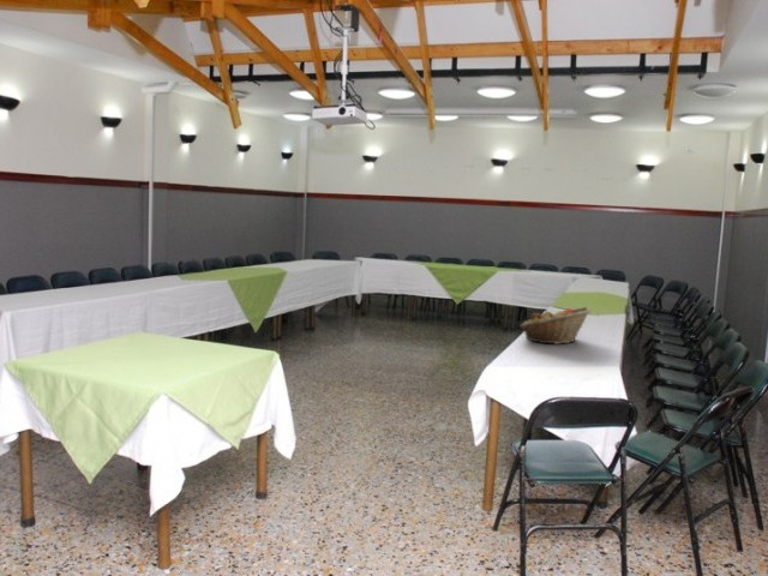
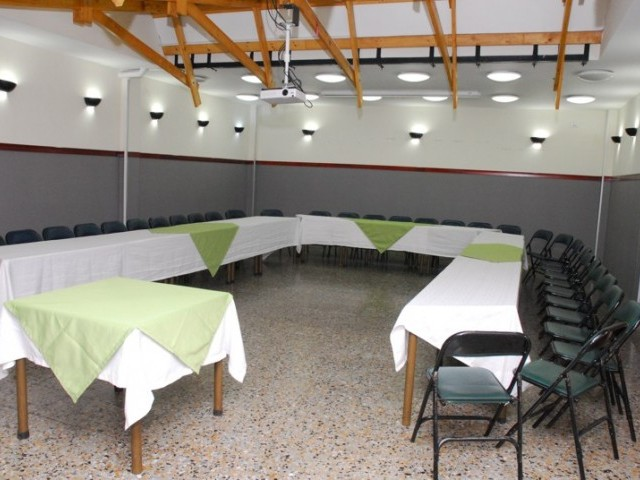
- fruit basket (554, 323)
